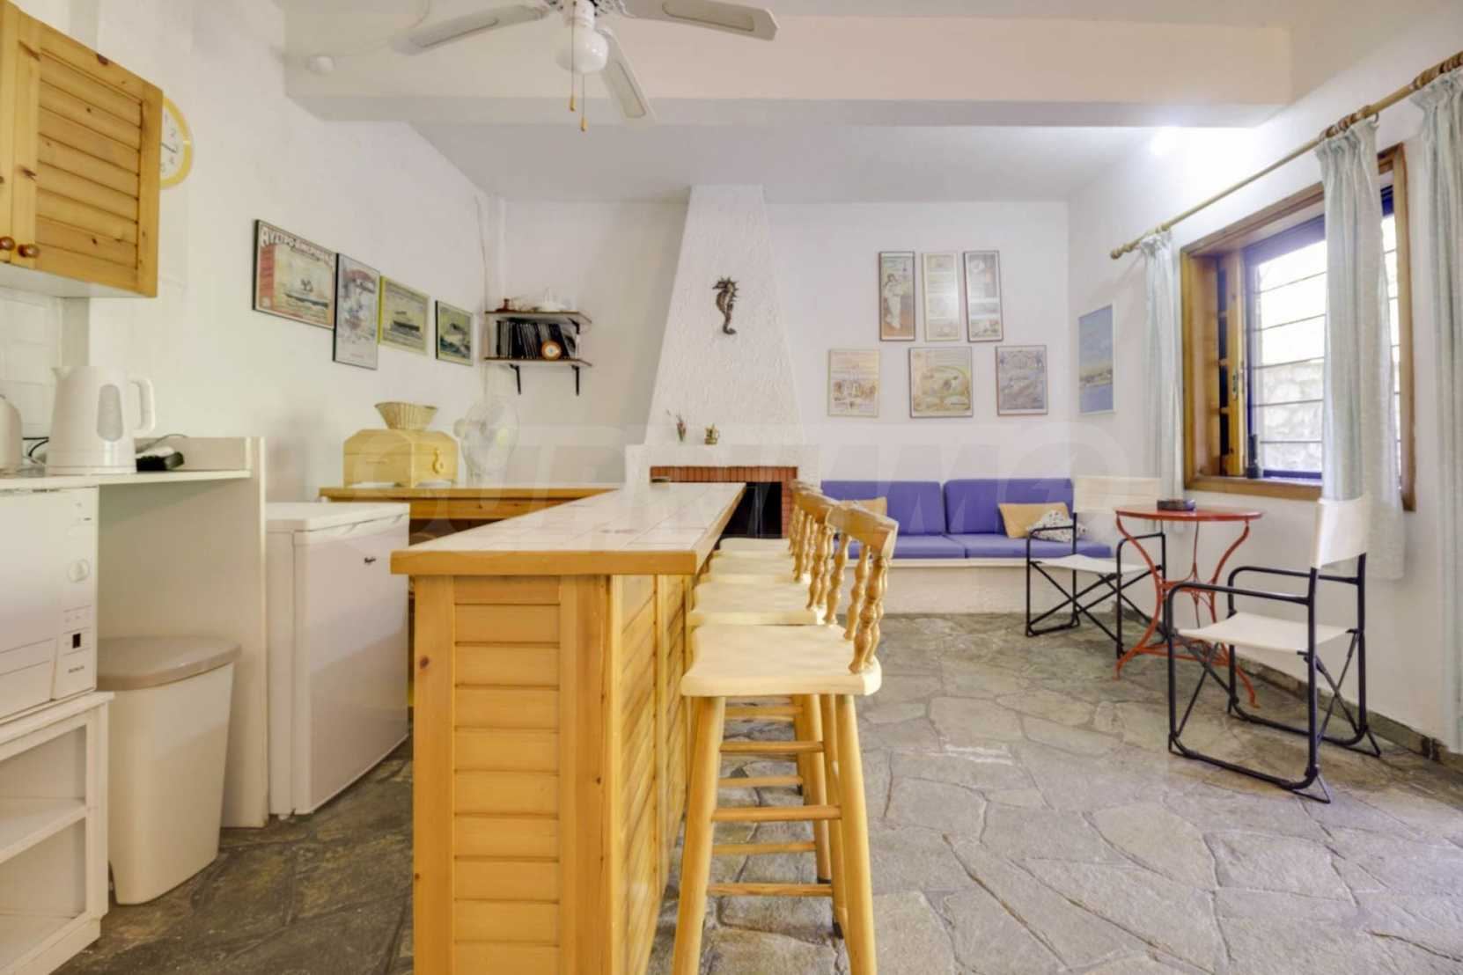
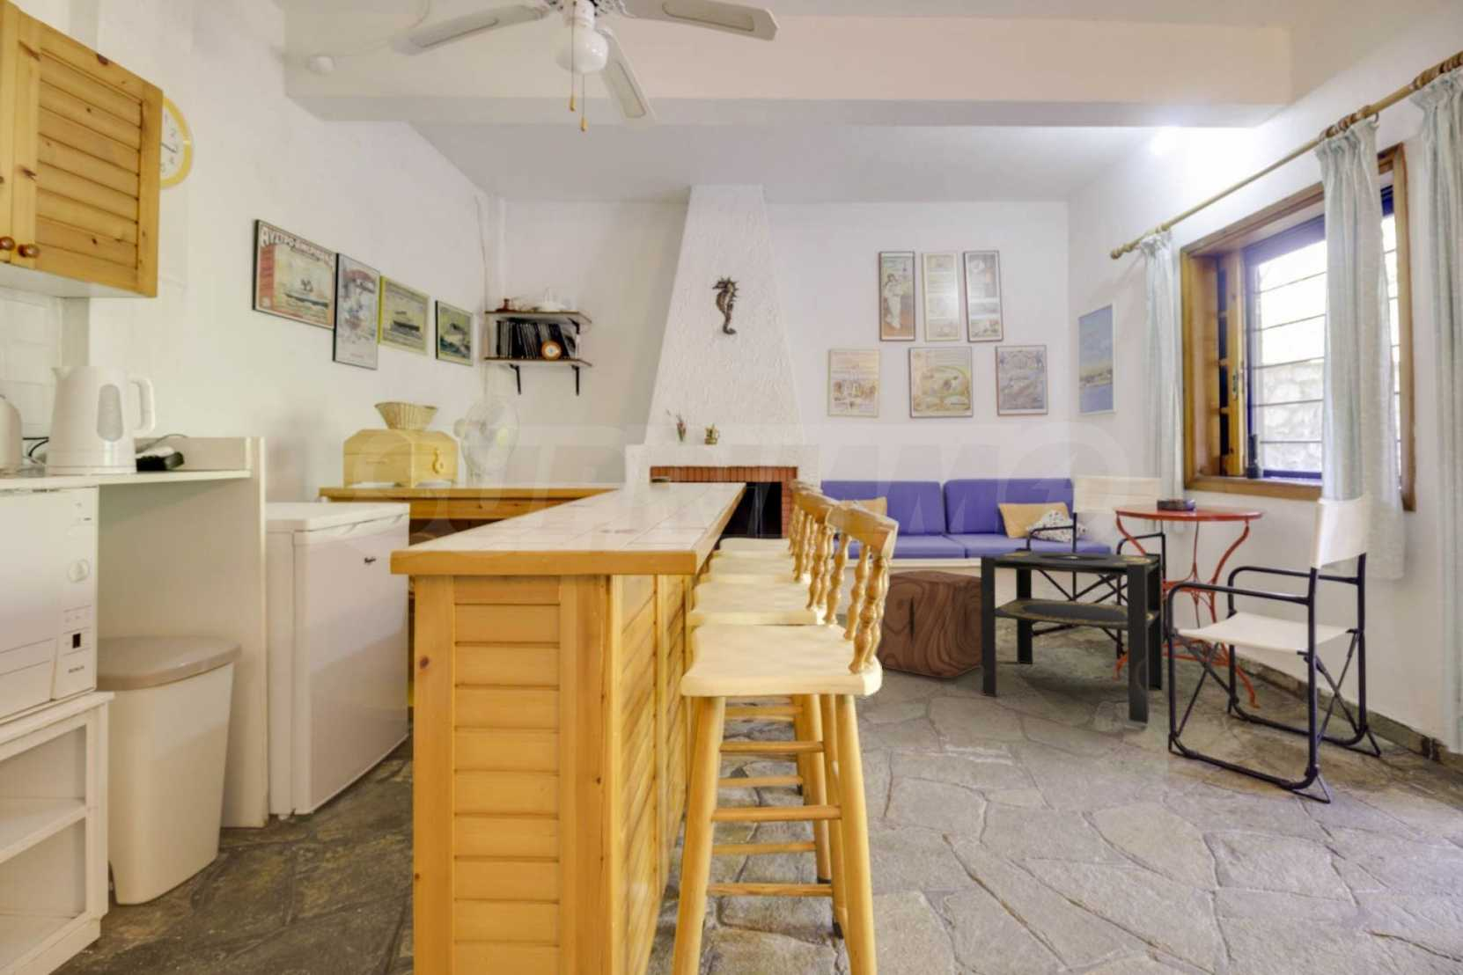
+ ottoman (927, 619)
+ side table (1073, 622)
